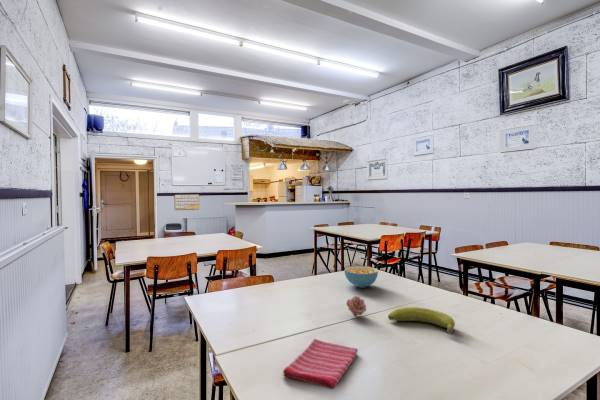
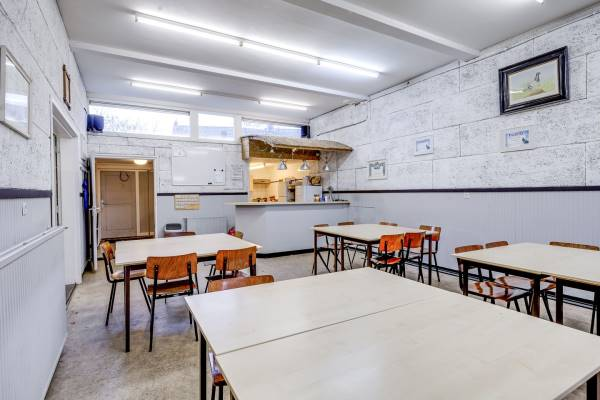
- cereal bowl (361, 278)
- fruit (420, 318)
- dish towel (322, 360)
- flower (356, 306)
